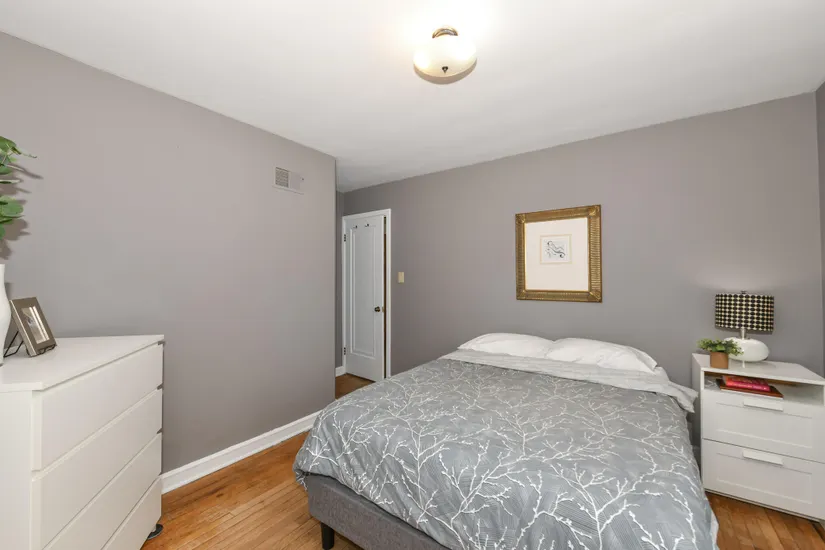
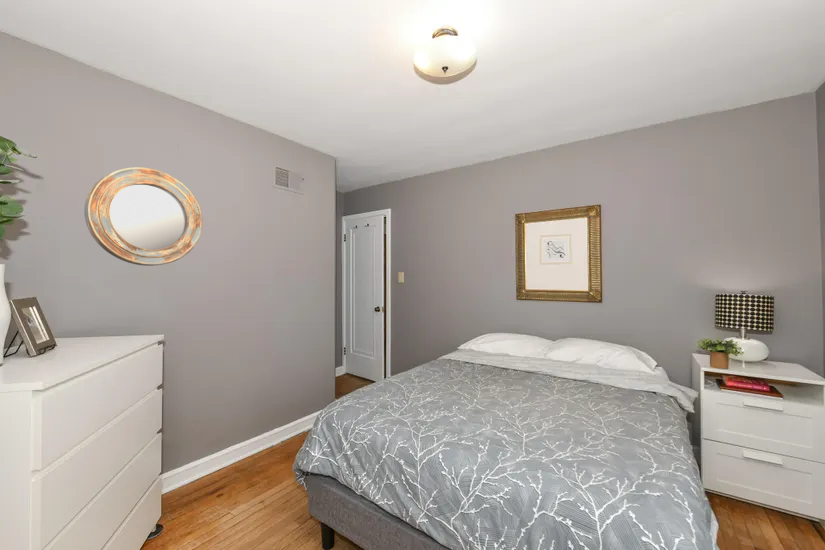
+ home mirror (149, 217)
